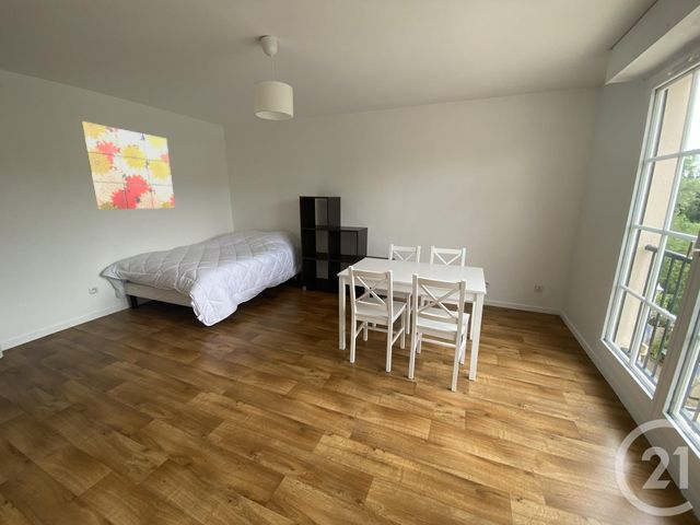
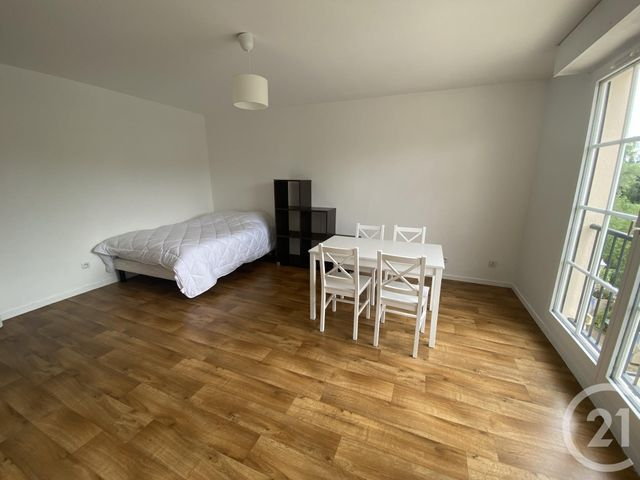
- wall art (135, 171)
